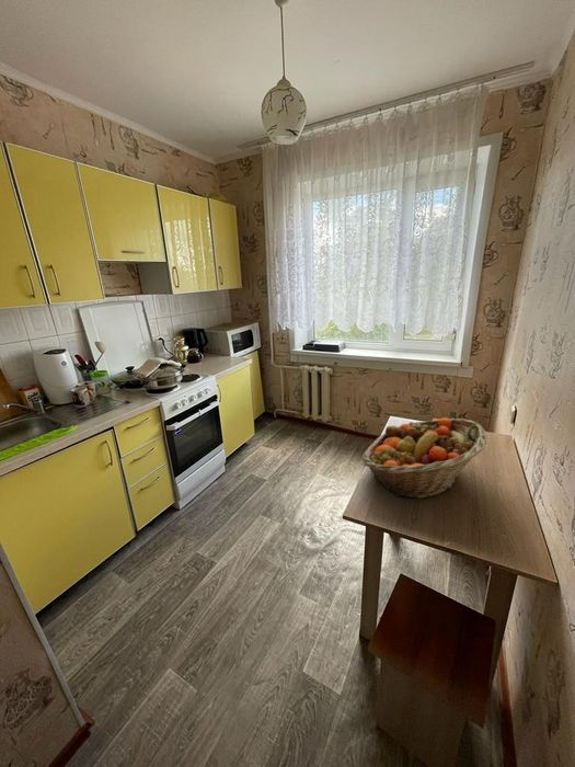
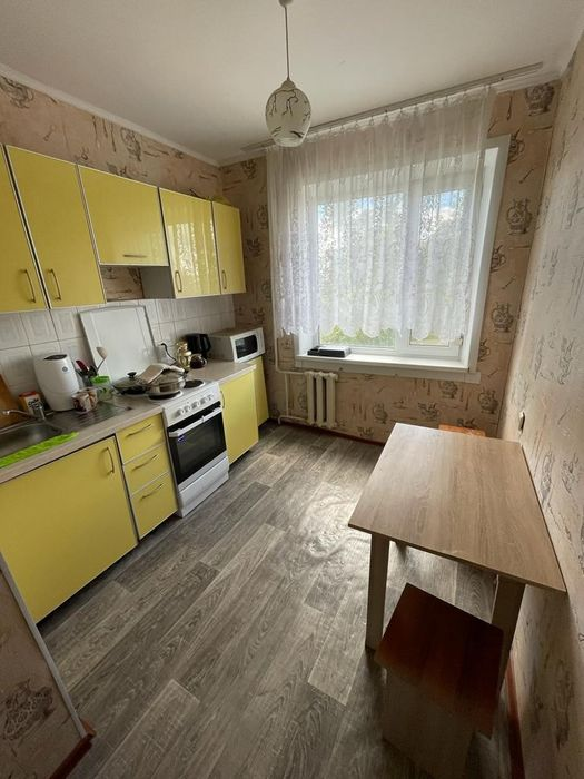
- fruit basket (421, 450)
